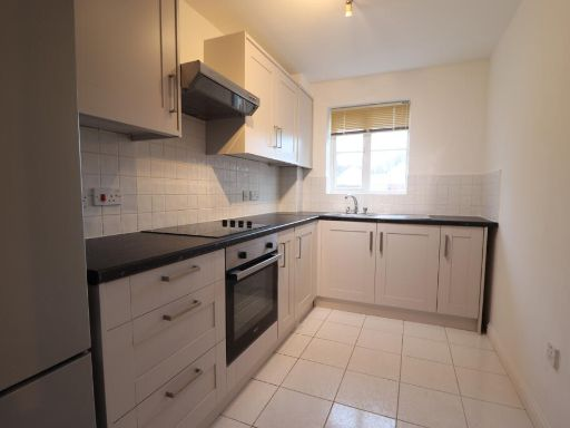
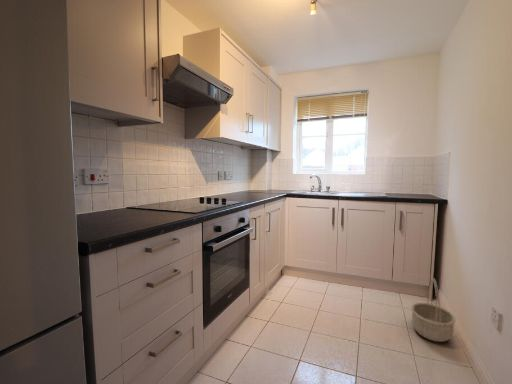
+ basket (432, 306)
